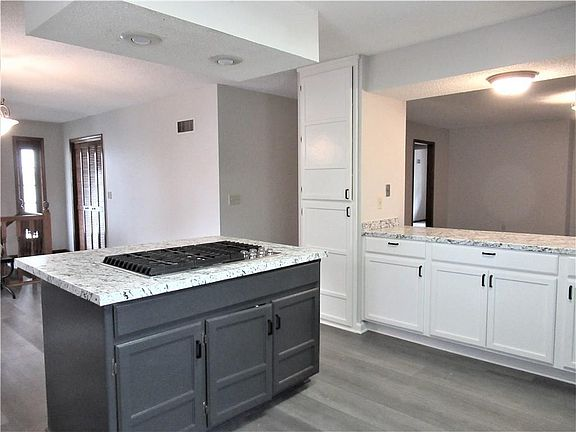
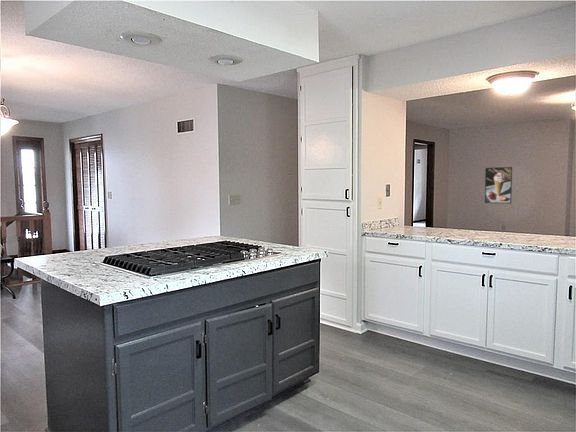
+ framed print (498, 185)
